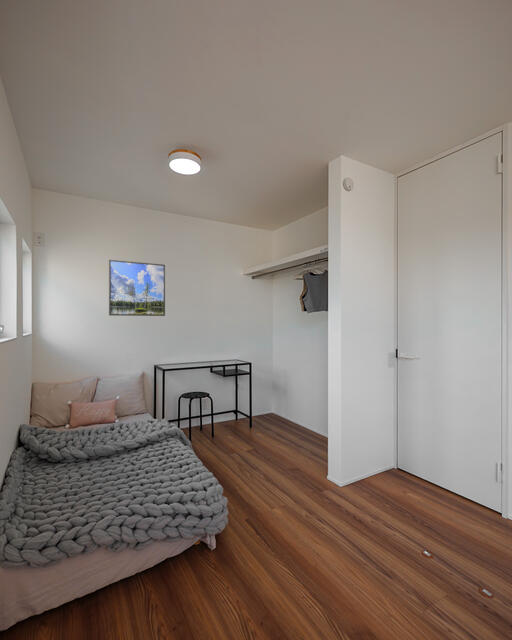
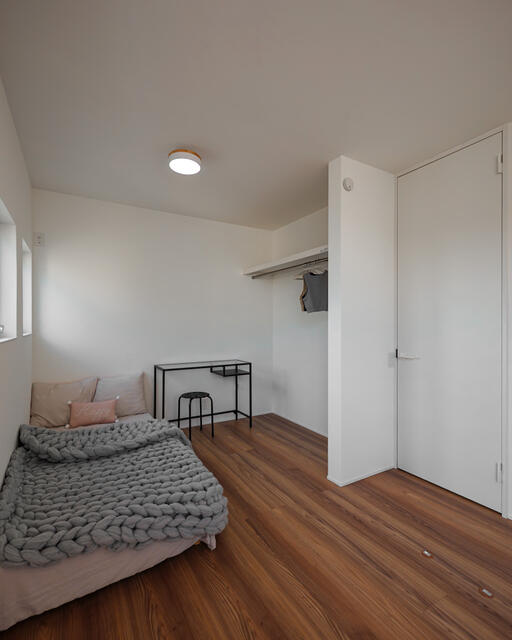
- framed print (138, 289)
